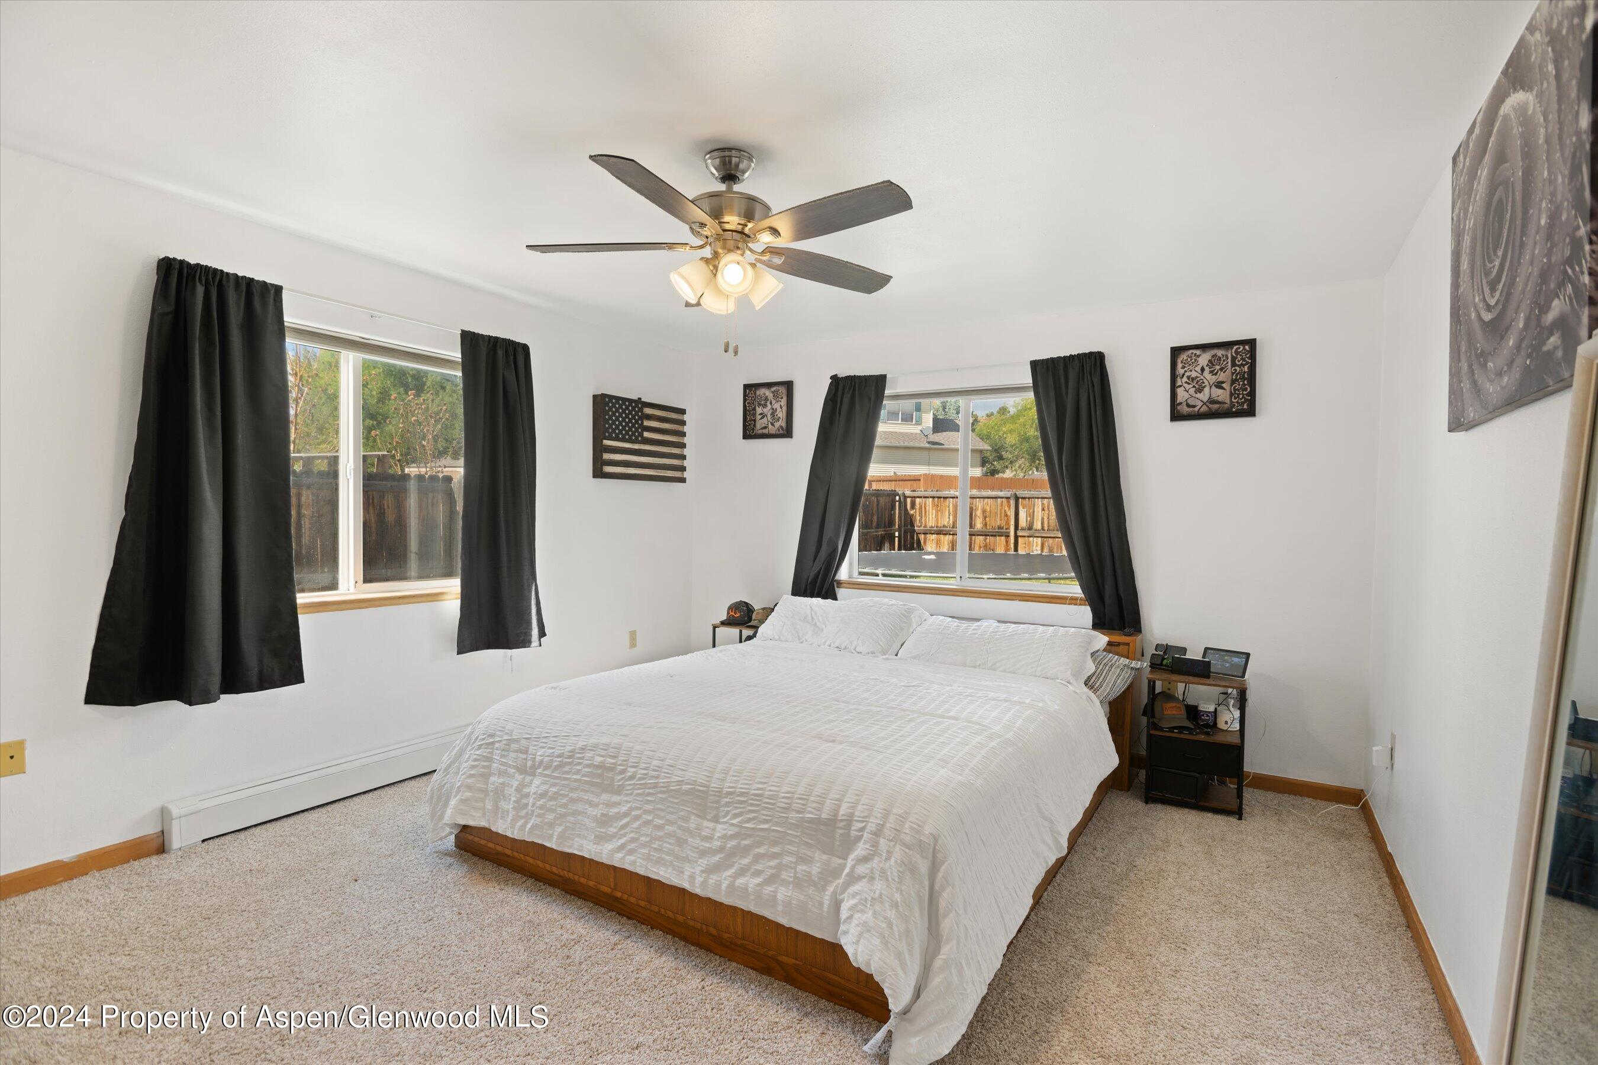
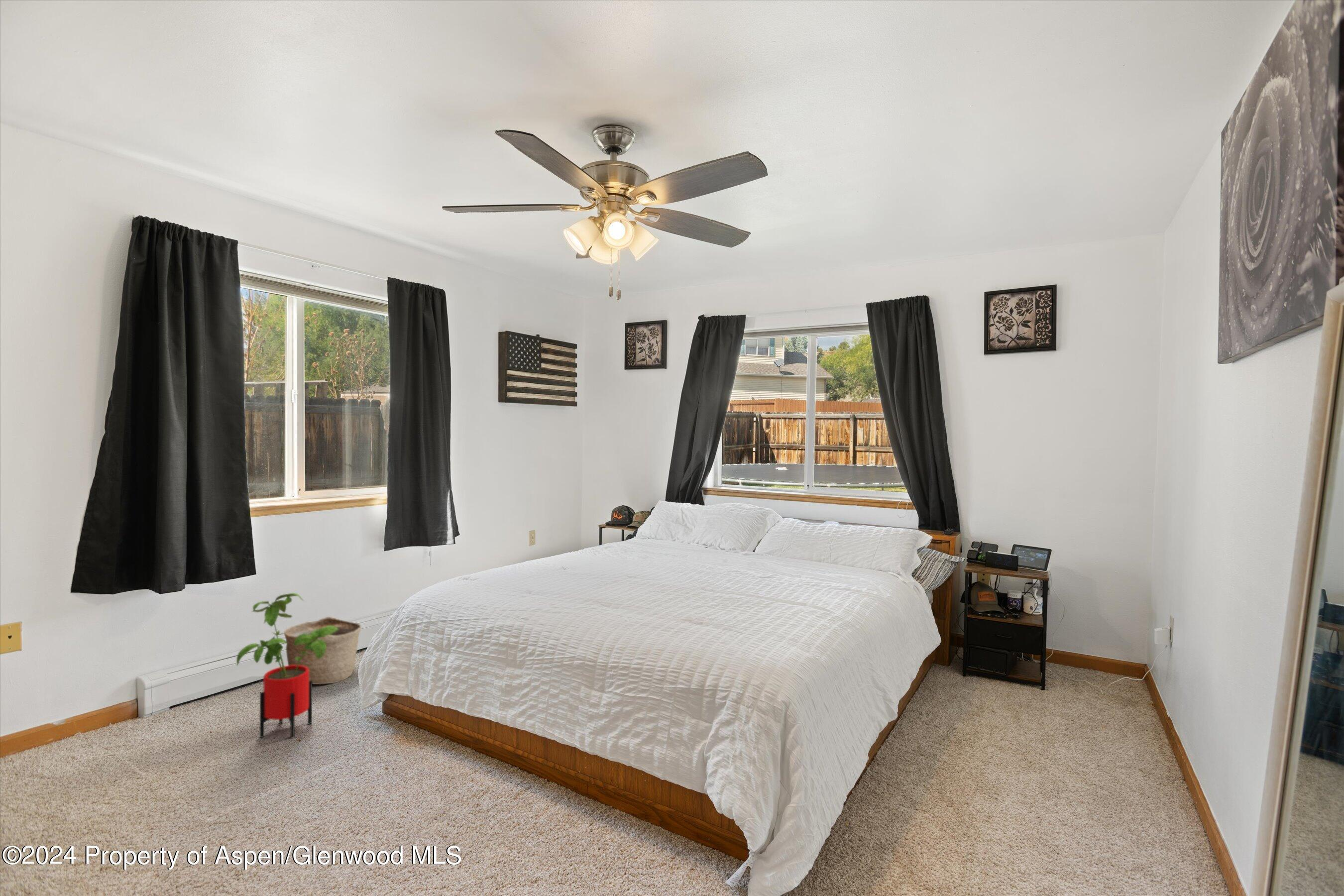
+ basket (326, 650)
+ house plant (288, 666)
